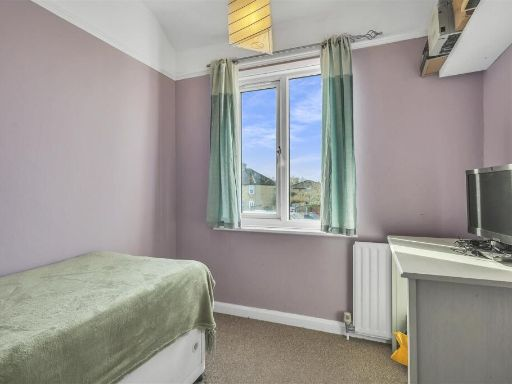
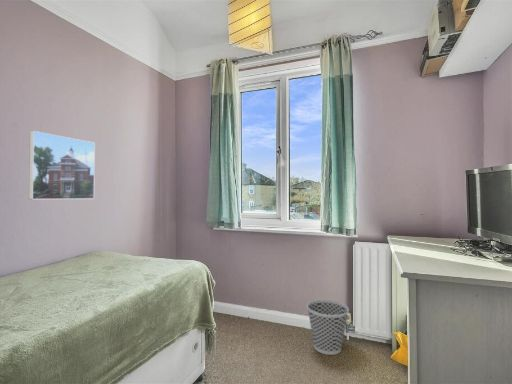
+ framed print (65, 168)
+ wastebasket (327, 327)
